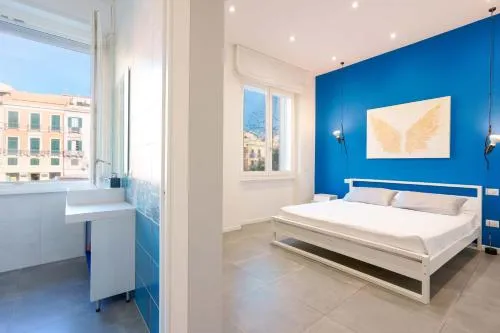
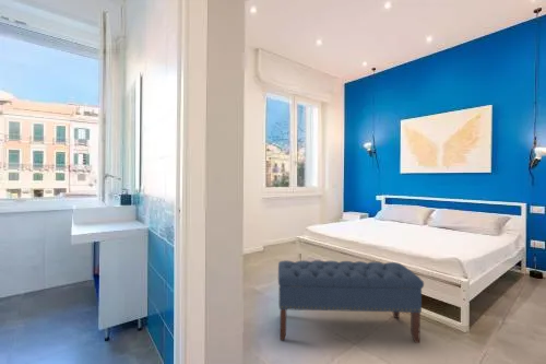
+ bench (343, 296)
